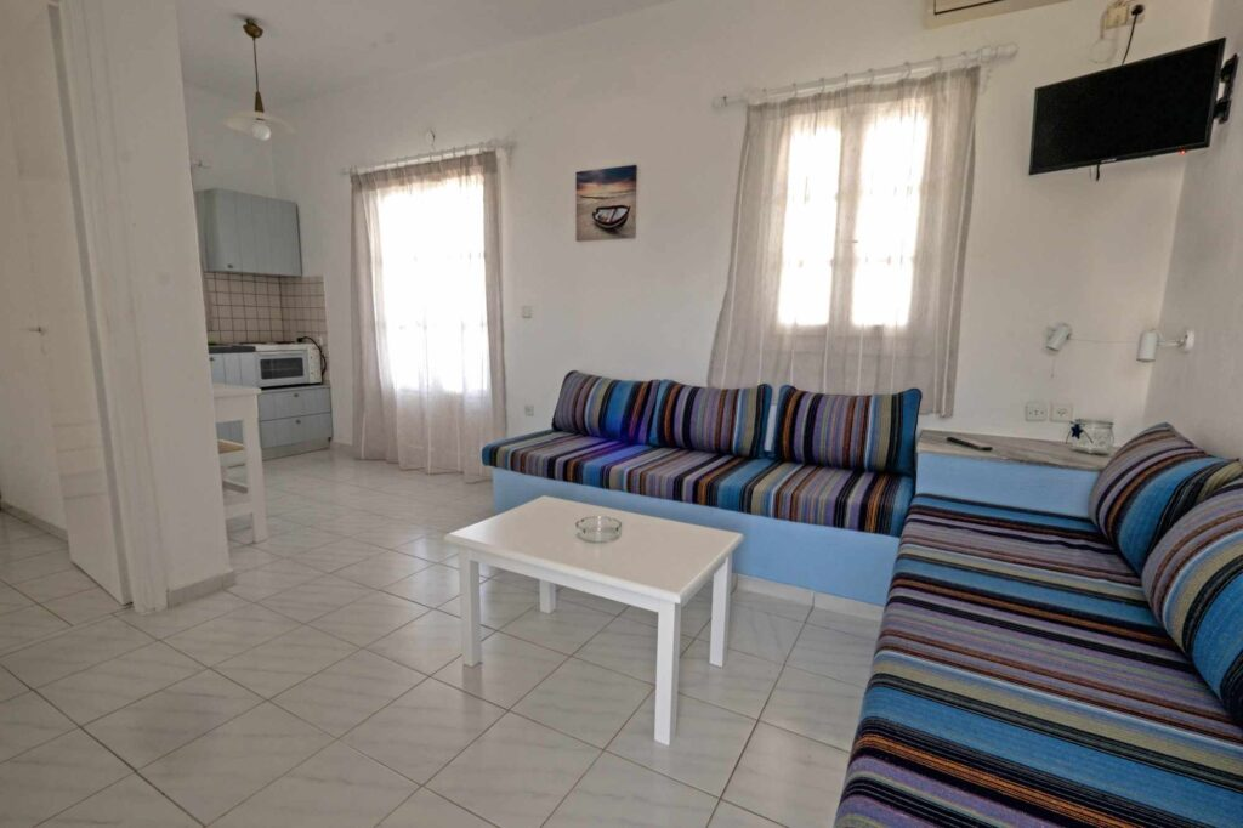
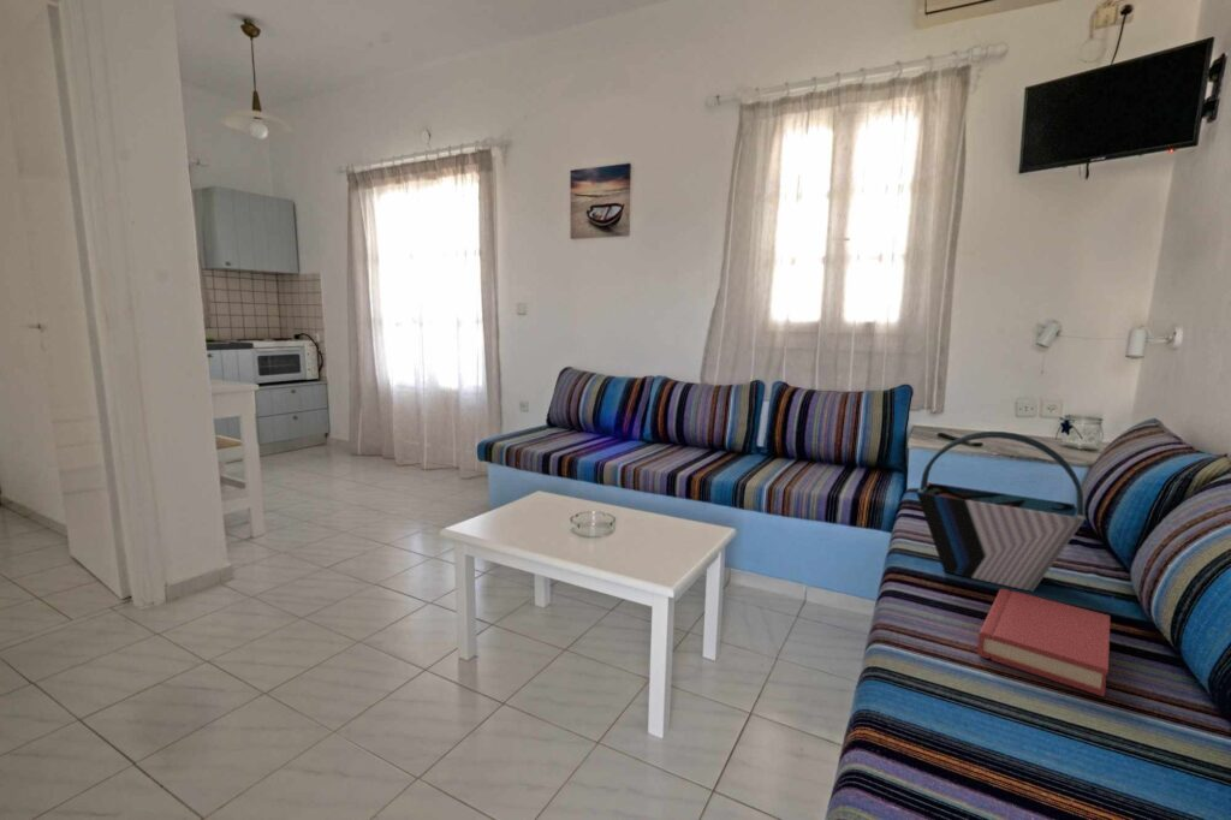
+ hardback book (1045, 635)
+ tote bag (995, 503)
